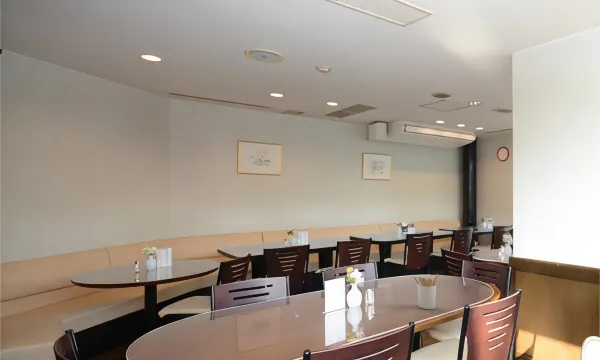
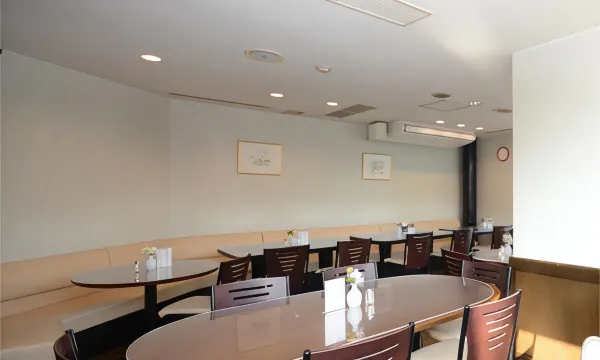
- utensil holder (426, 291)
